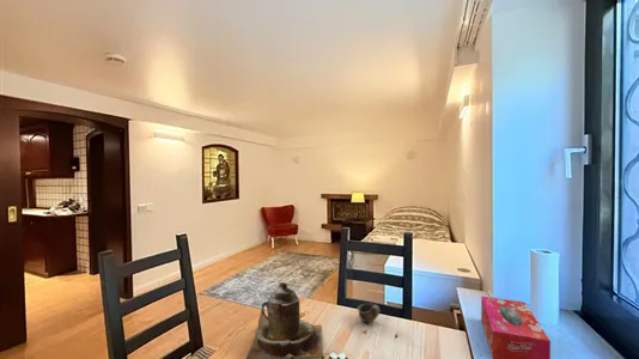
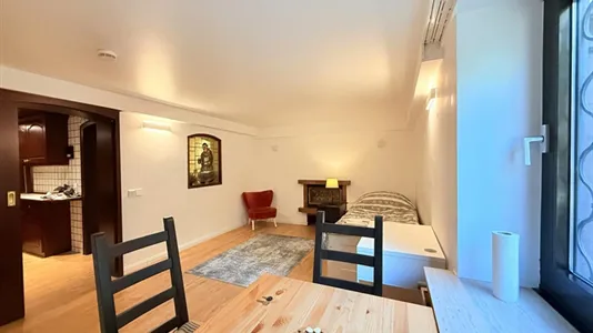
- cup (367, 311)
- tissue box (510, 328)
- teapot (287, 314)
